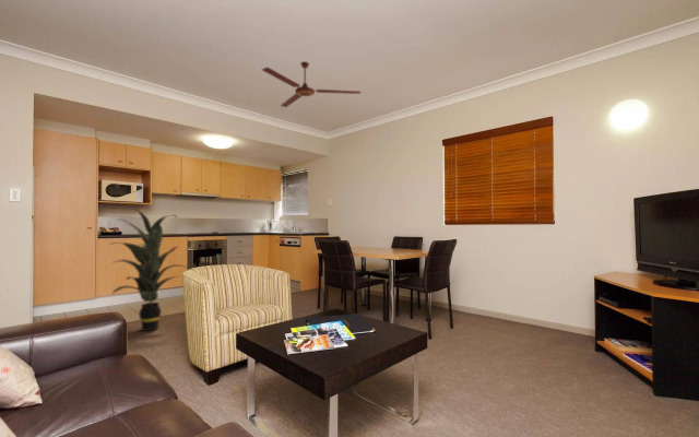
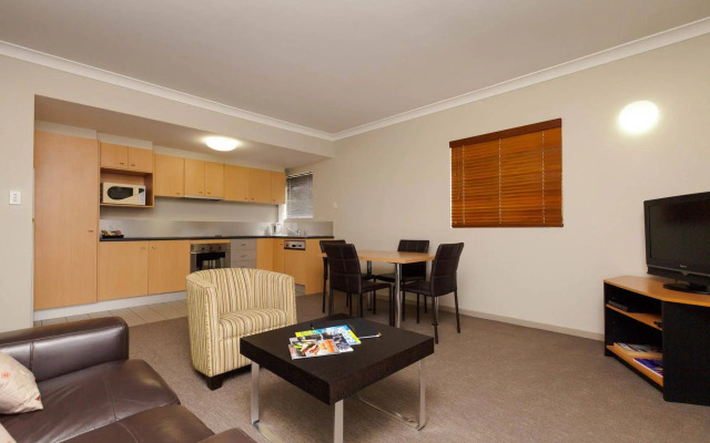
- indoor plant (144, 268)
- ceiling fan (310, 87)
